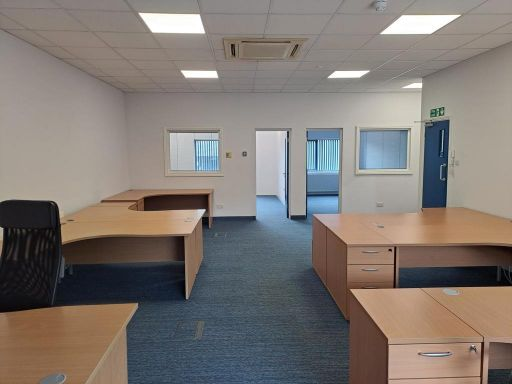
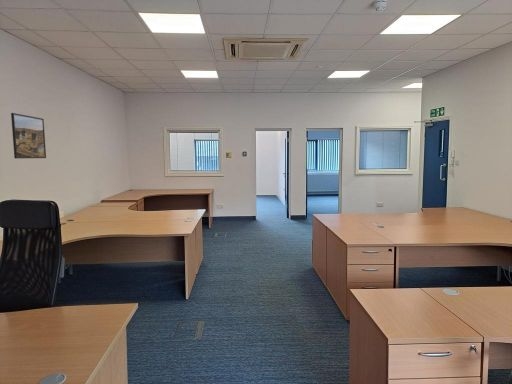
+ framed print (29, 137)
